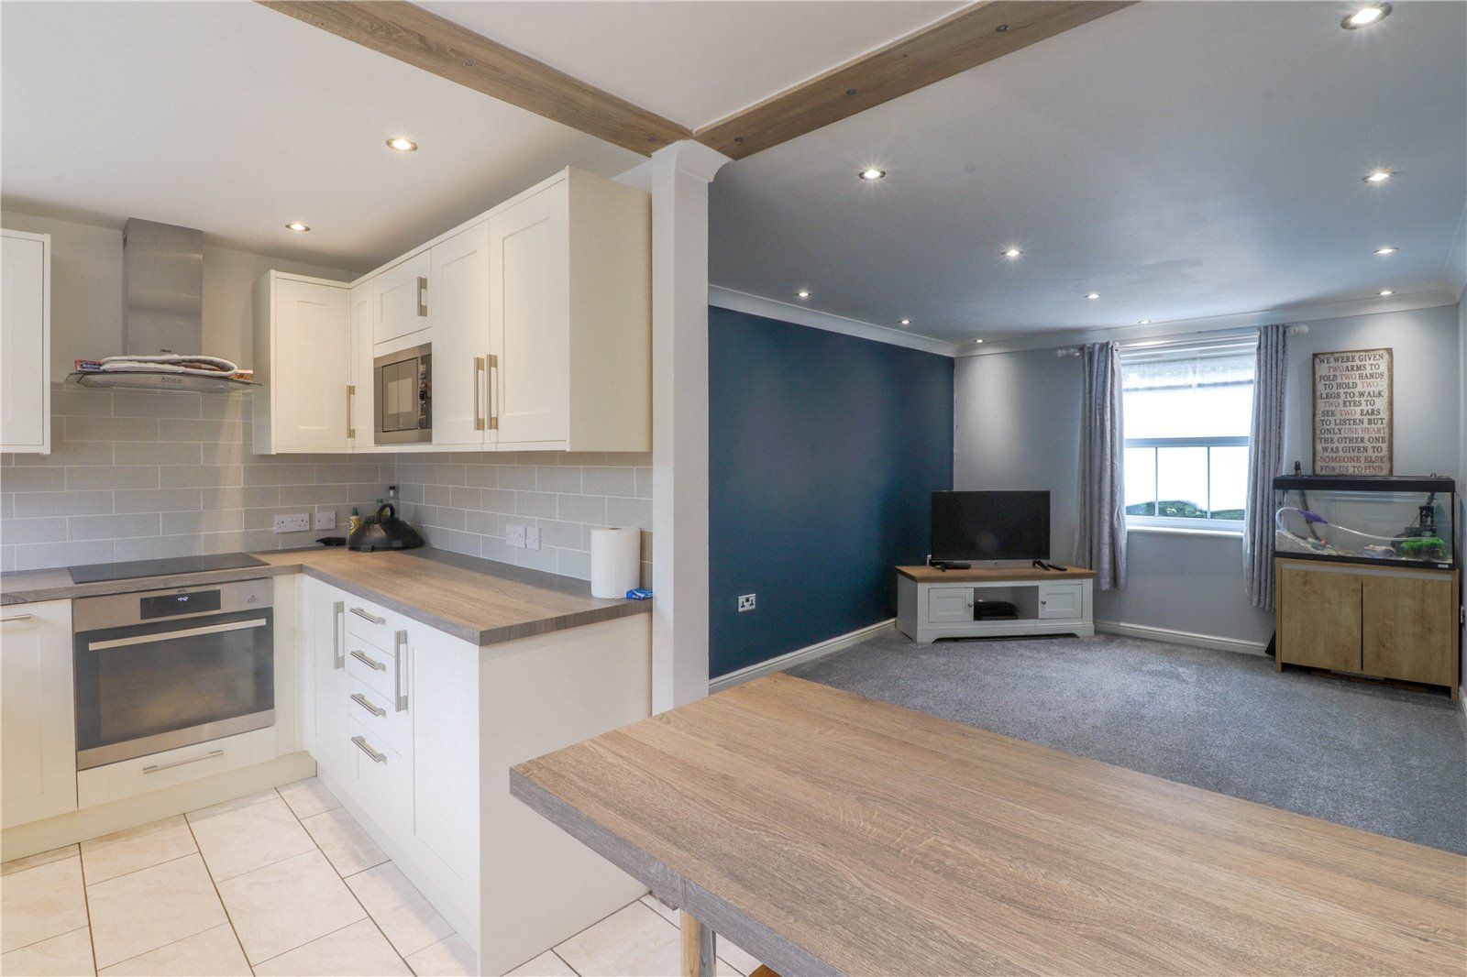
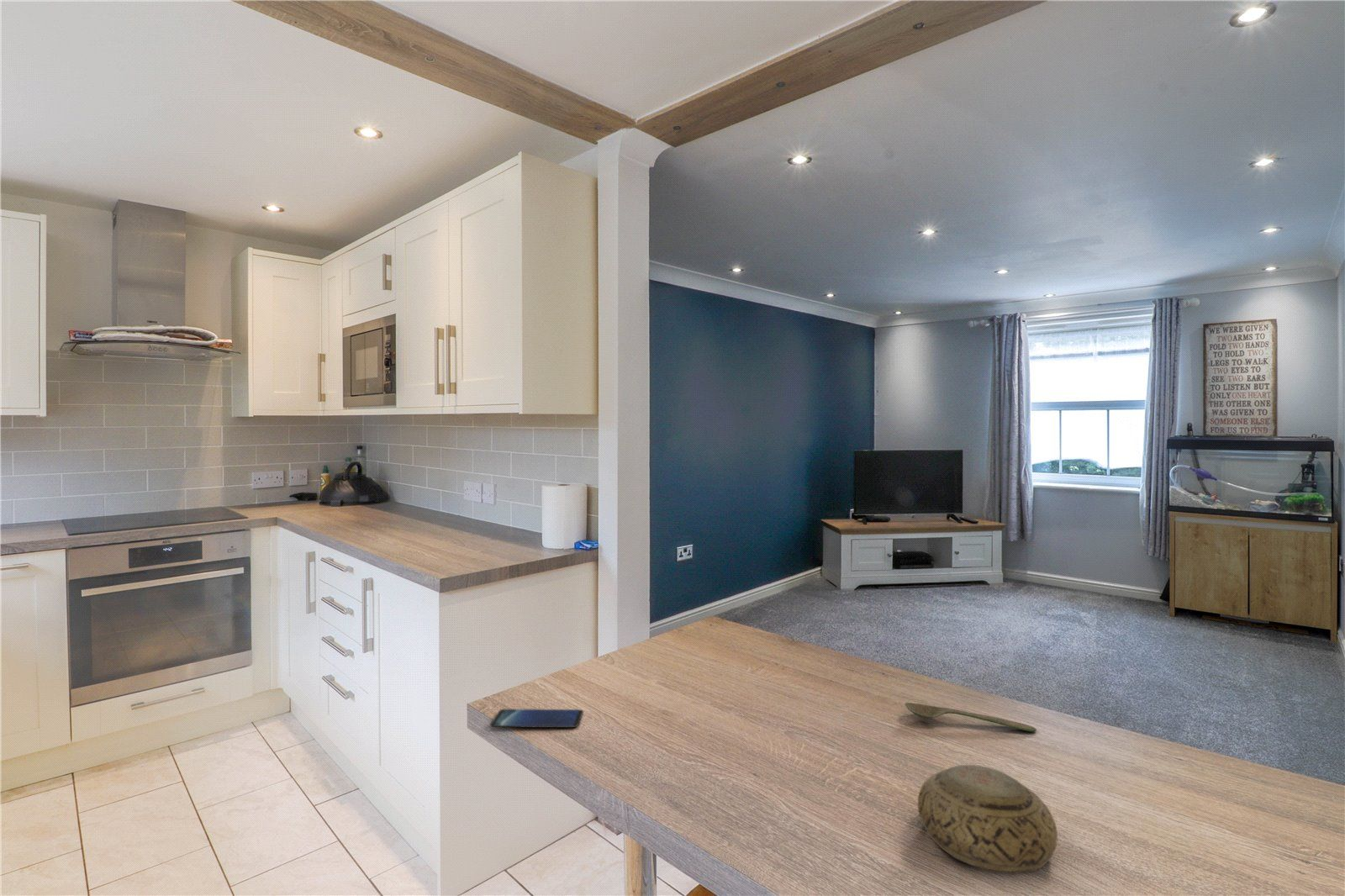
+ bowl (984, 807)
+ spoon (969, 716)
+ smartphone (537, 718)
